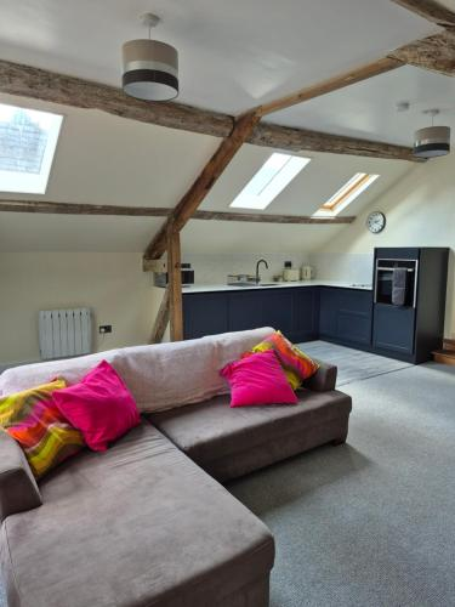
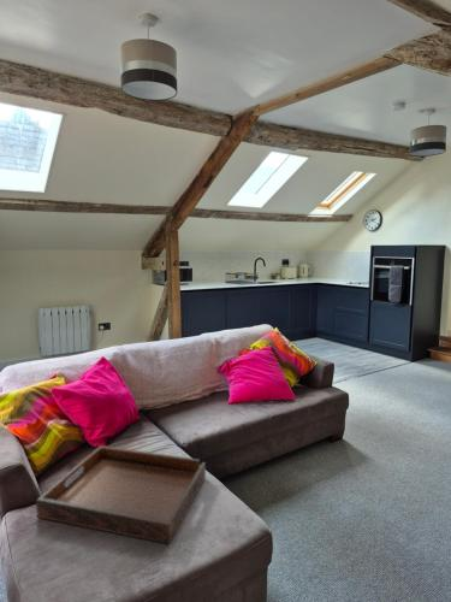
+ serving tray (129, 486)
